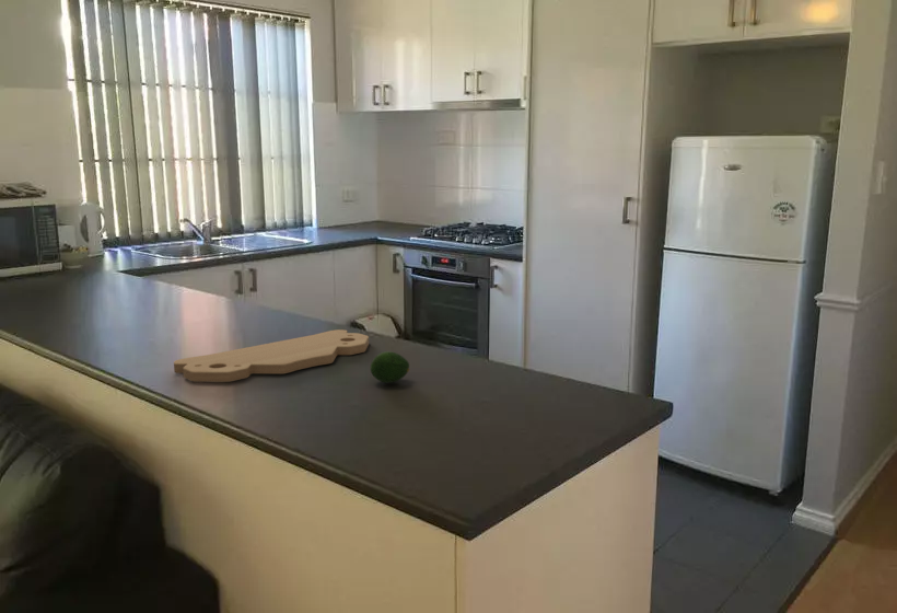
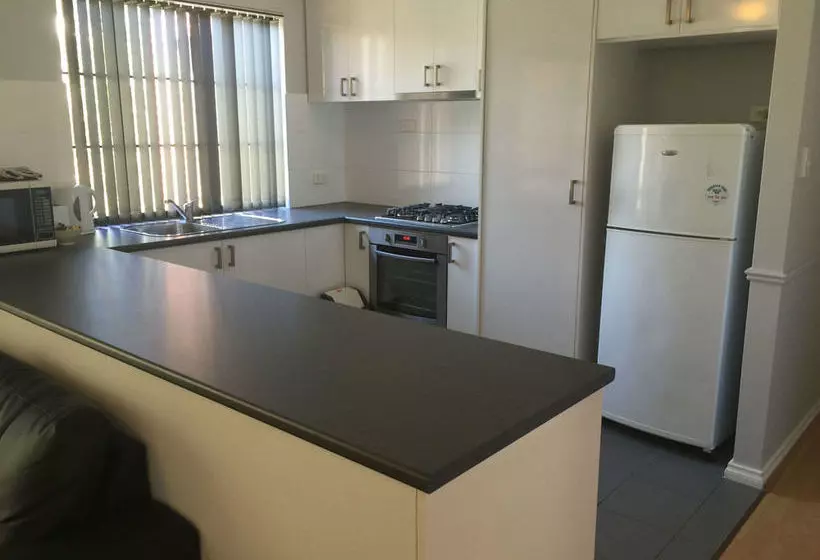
- cutting board (284, 355)
- fruit (389, 367)
